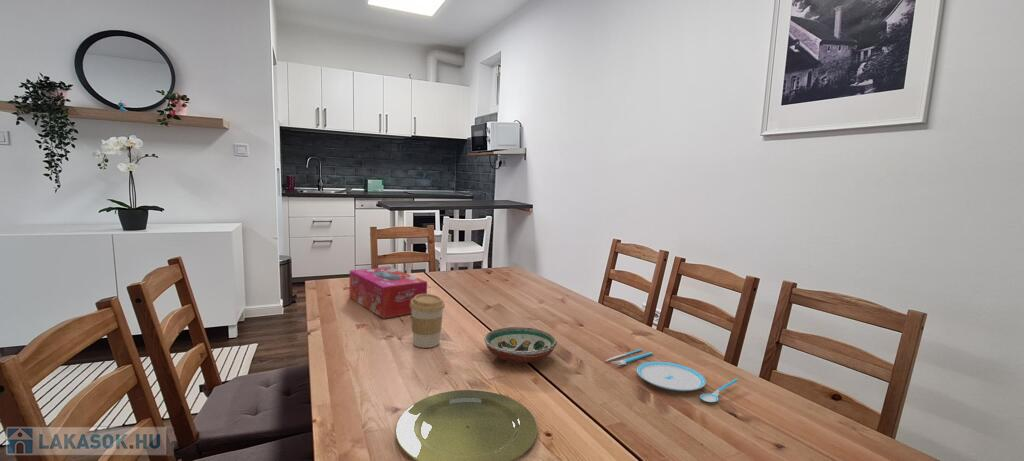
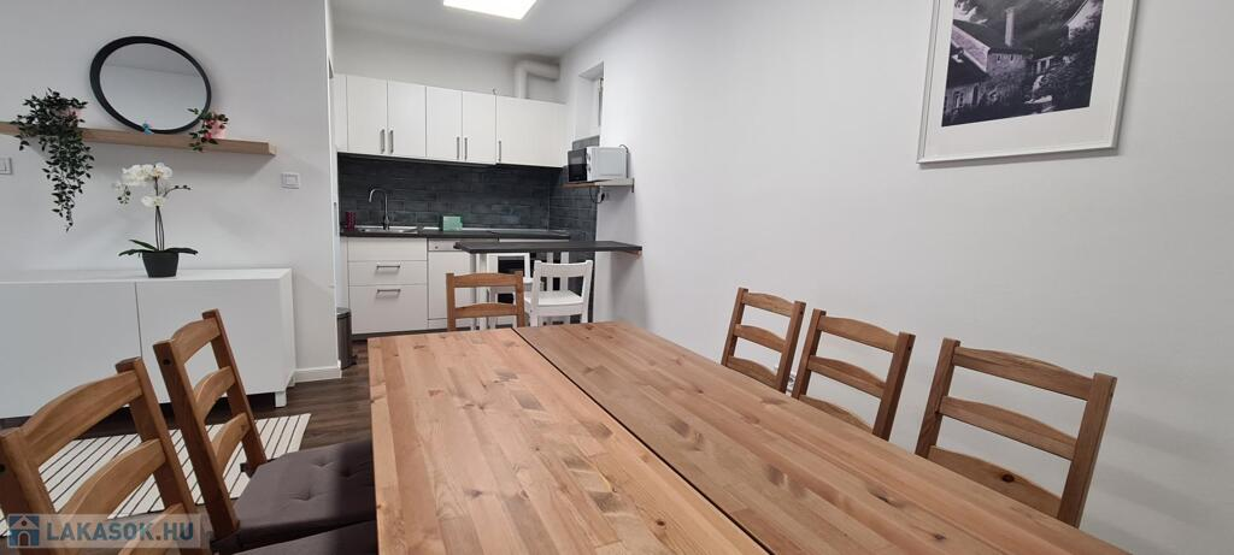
- coffee cup (427, 319)
- plate (667, 372)
- plate (467, 425)
- tissue box (386, 289)
- decorative bowl (519, 347)
